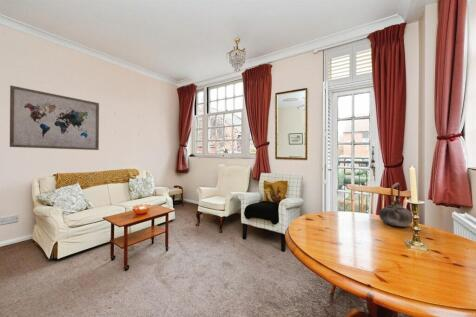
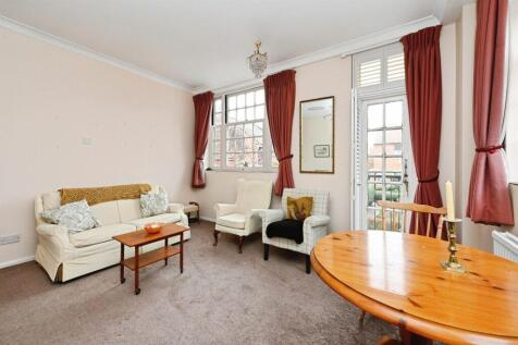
- wall art (60, 122)
- teapot (396, 203)
